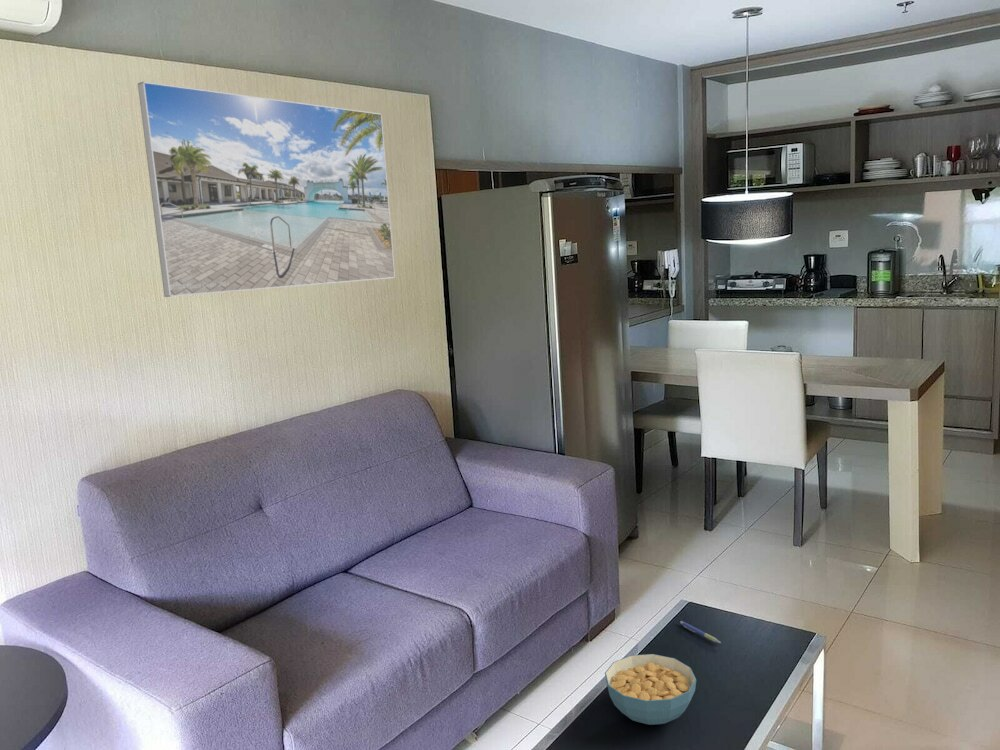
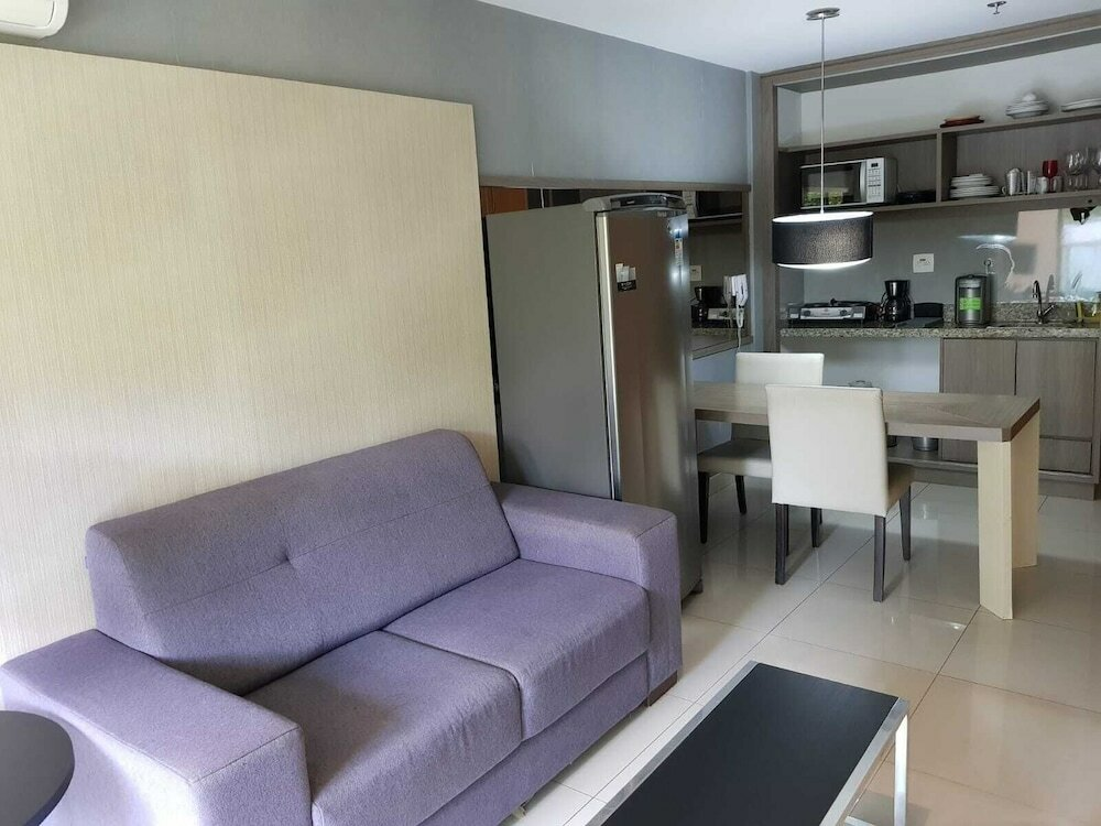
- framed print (285, 194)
- pen (700, 632)
- cereal bowl (650, 696)
